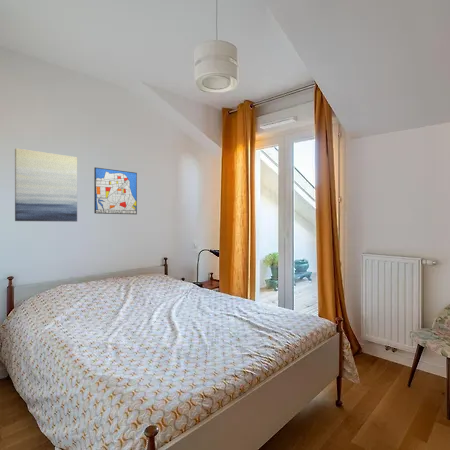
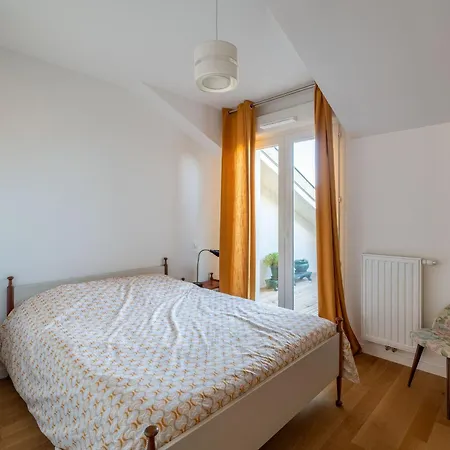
- wall art (116, 192)
- wall art (47, 187)
